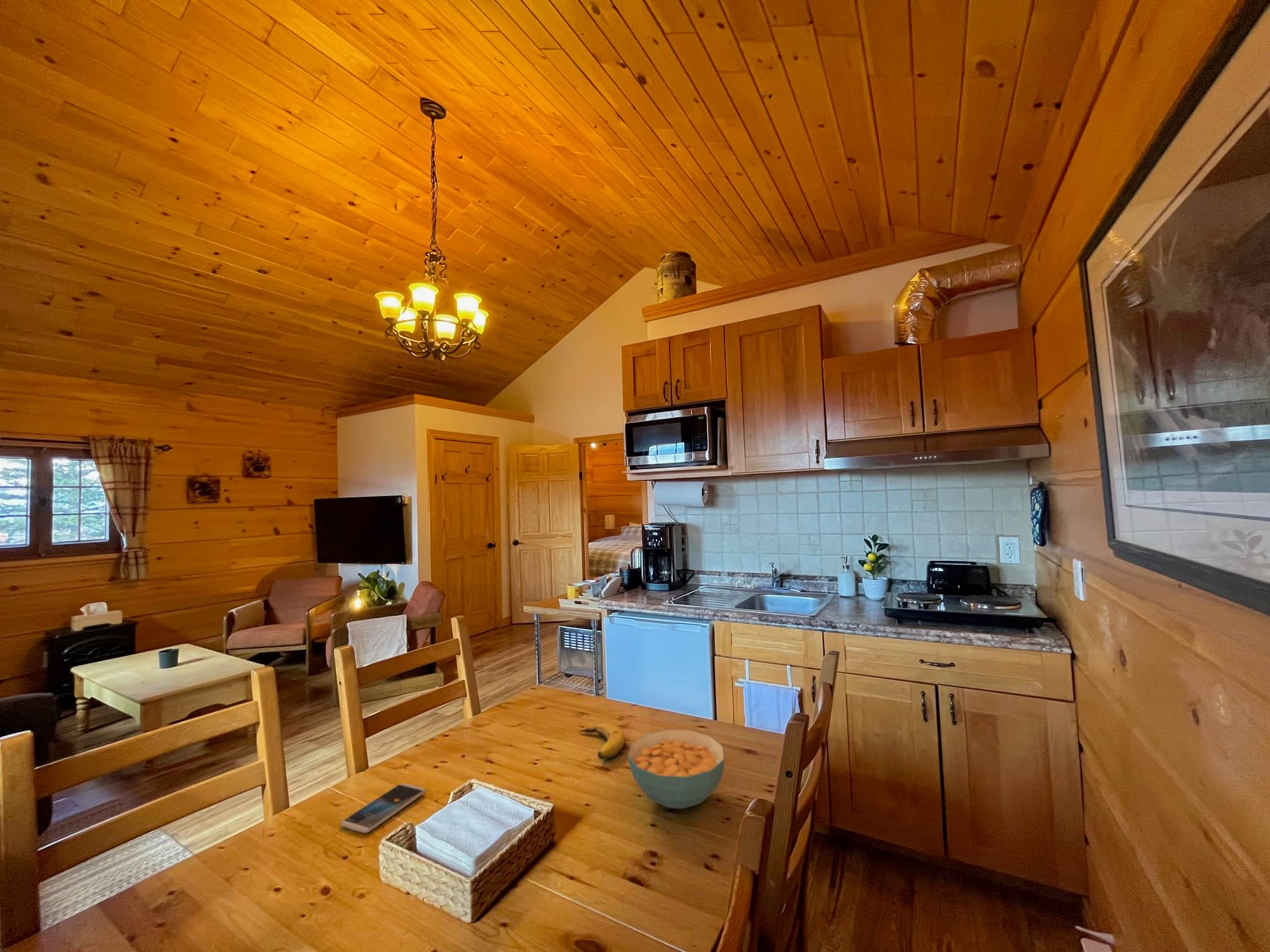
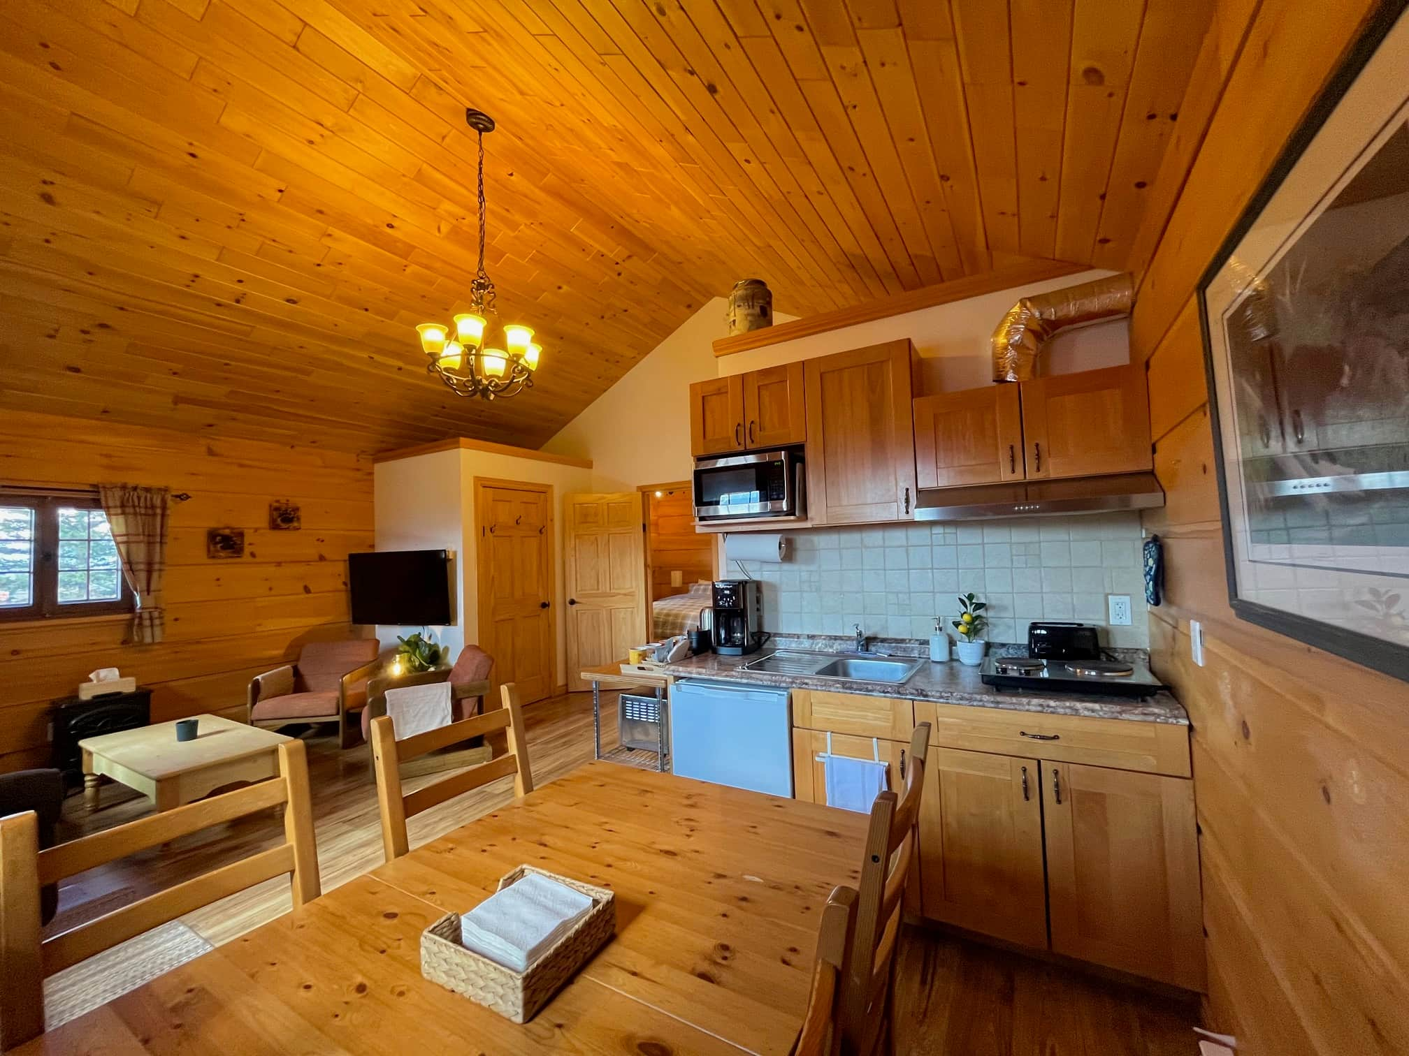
- smartphone (385, 807)
- cereal bowl (677, 775)
- banana (604, 736)
